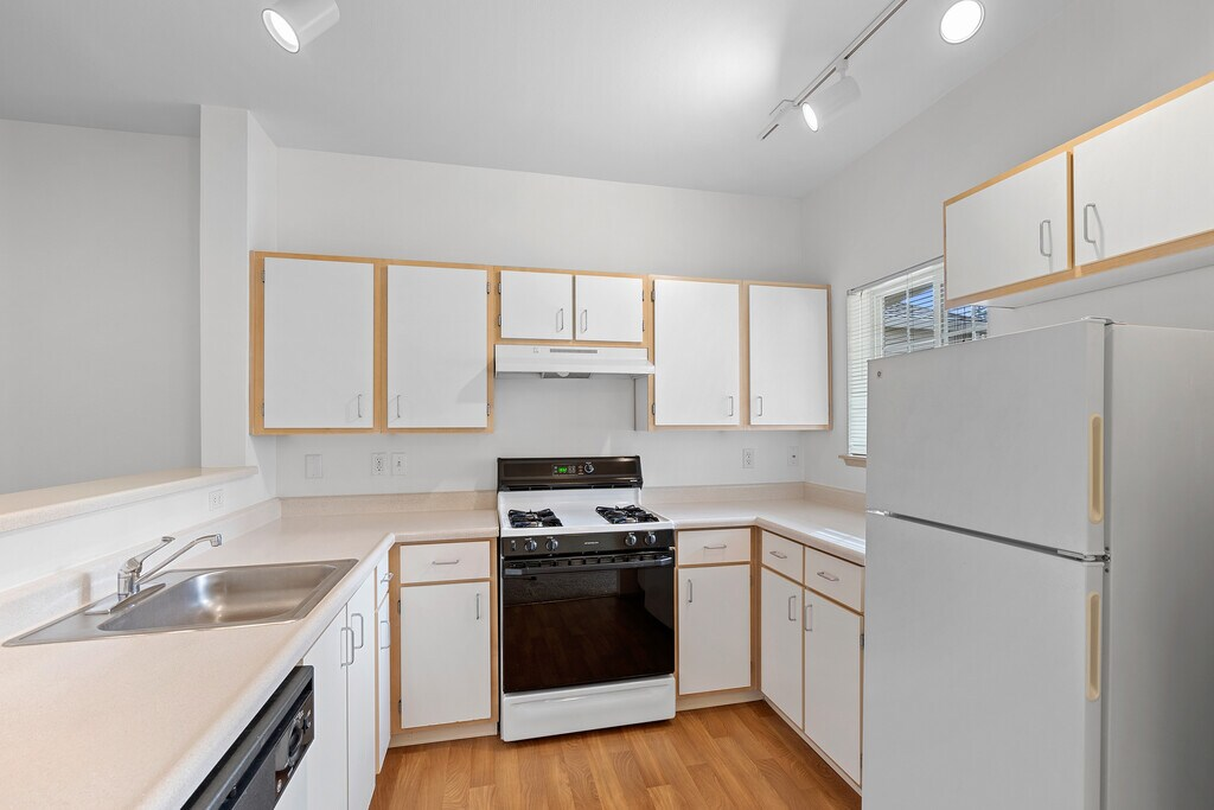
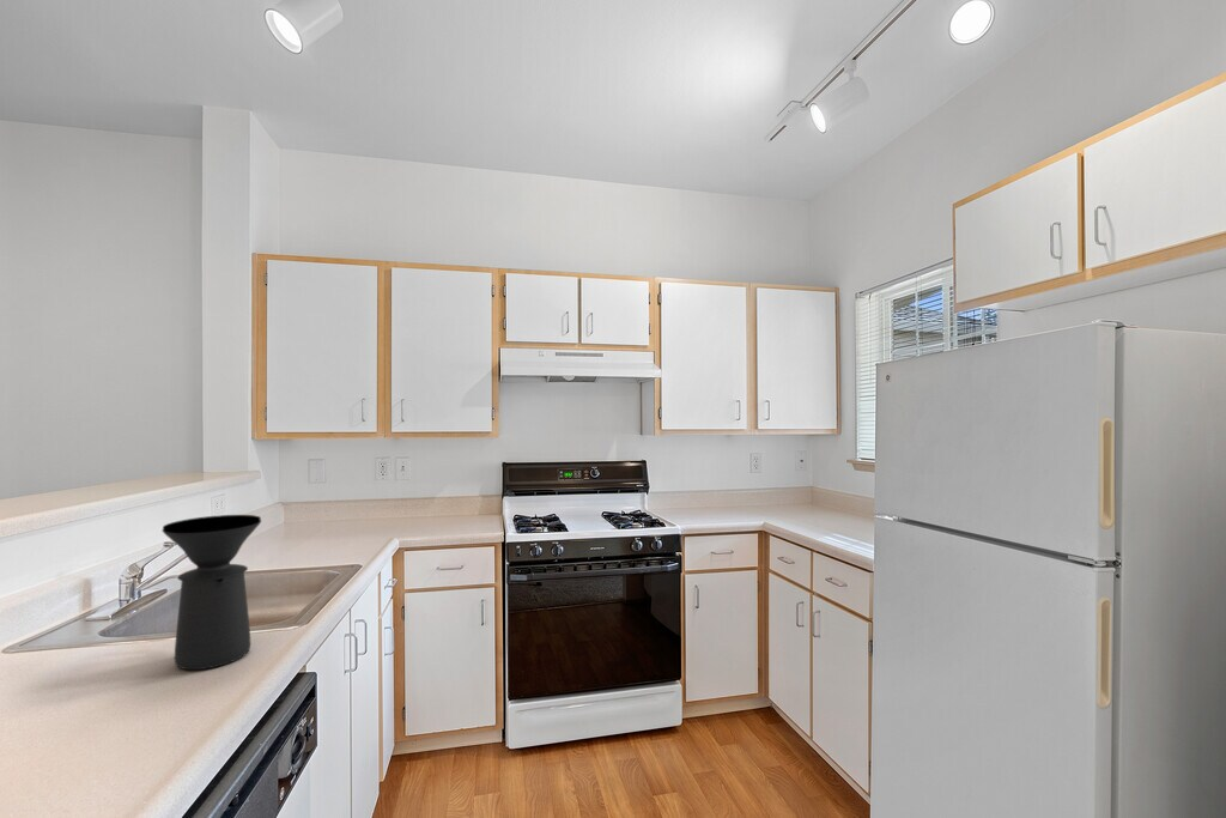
+ coffee maker (213, 589)
